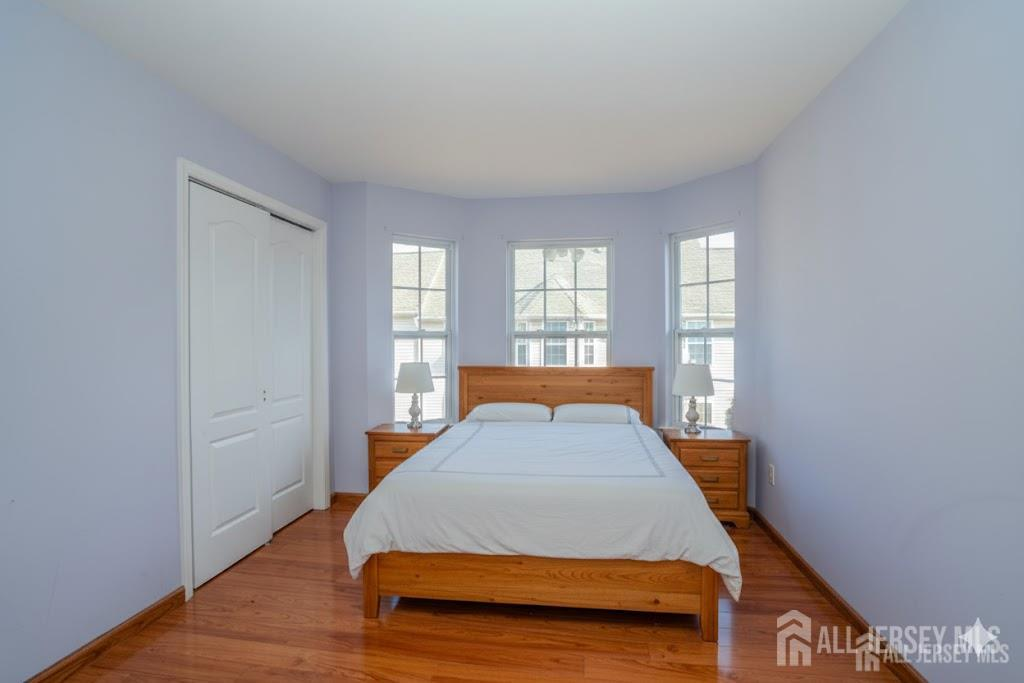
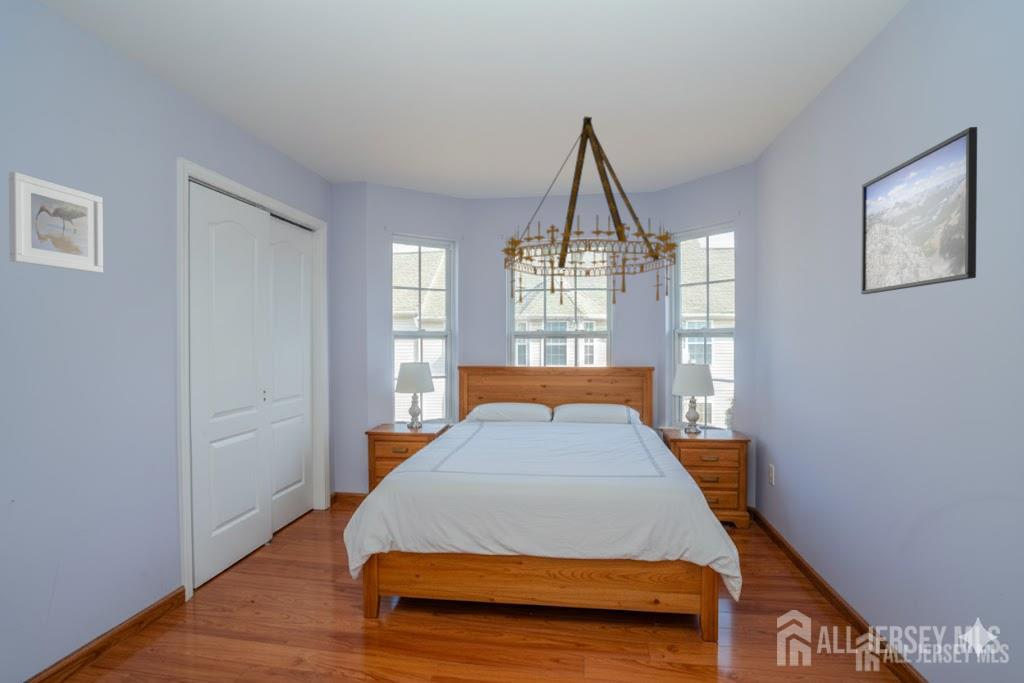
+ chandelier (578, 216)
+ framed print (59, 226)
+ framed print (909, 224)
